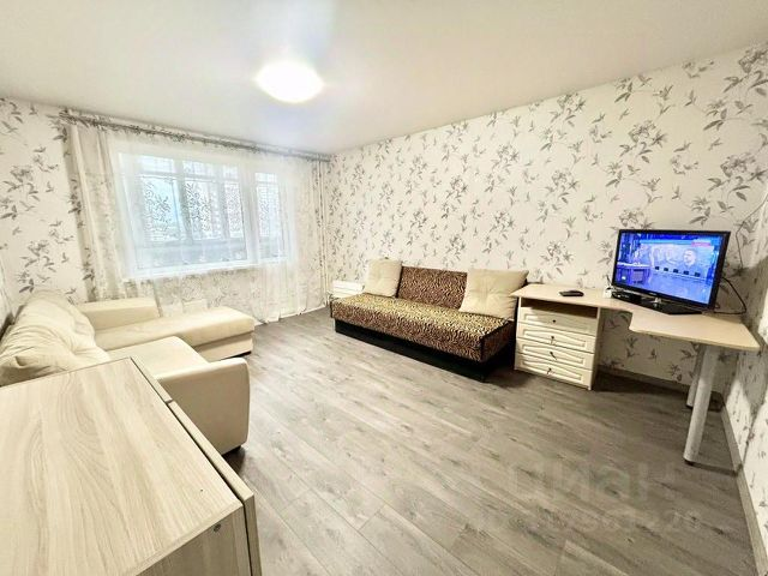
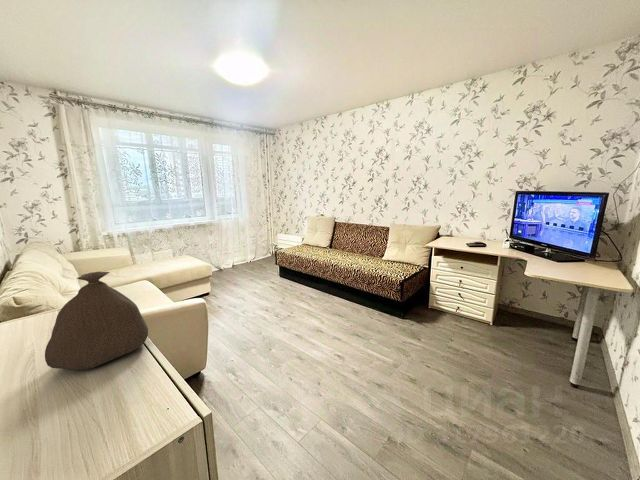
+ bag (98, 315)
